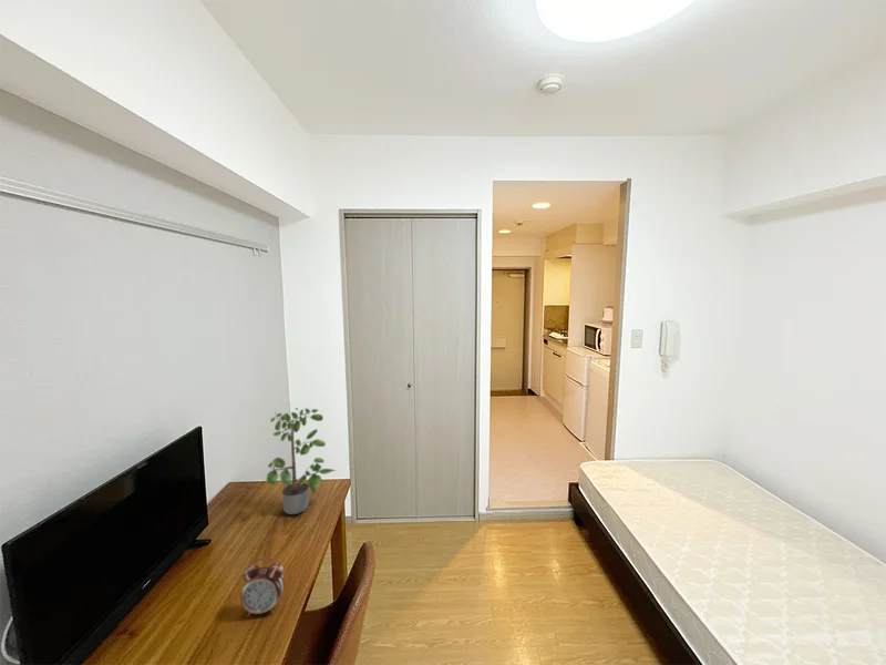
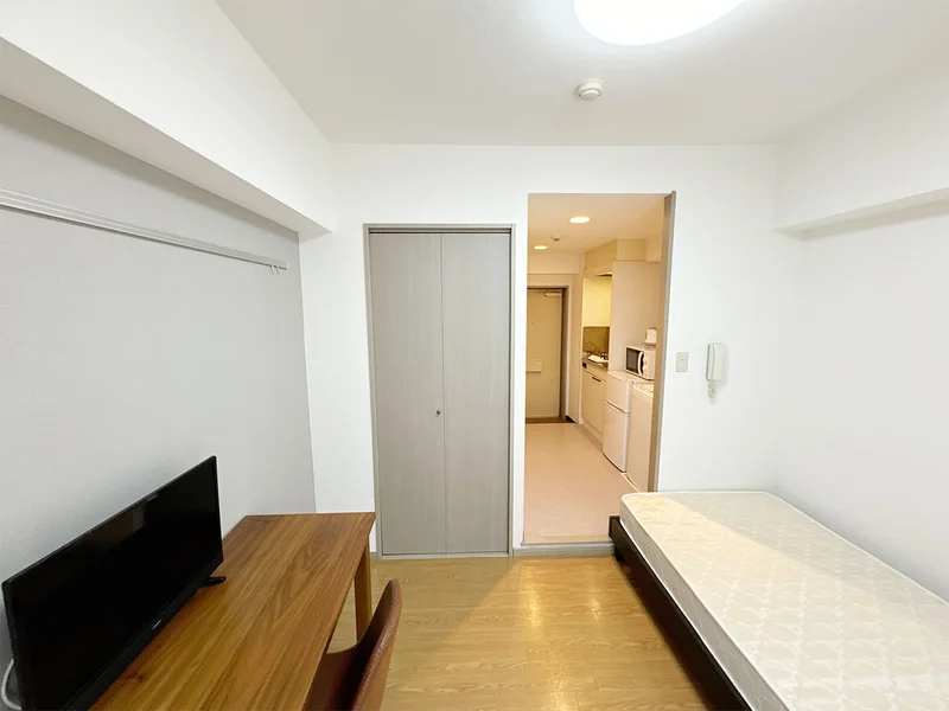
- potted plant (301, 454)
- alarm clock (262, 584)
